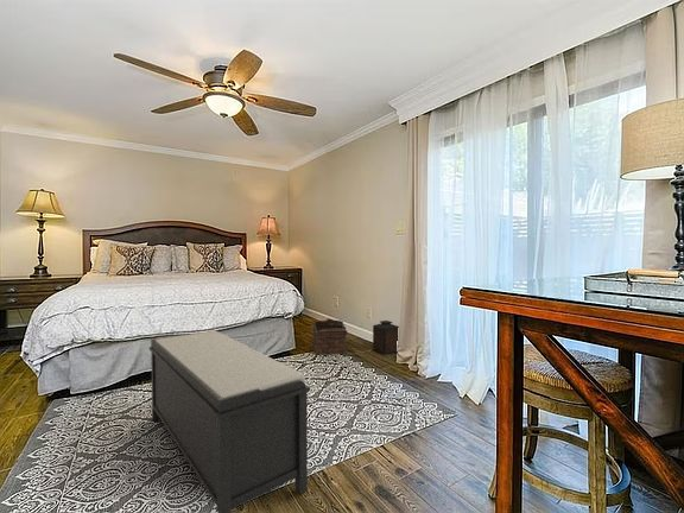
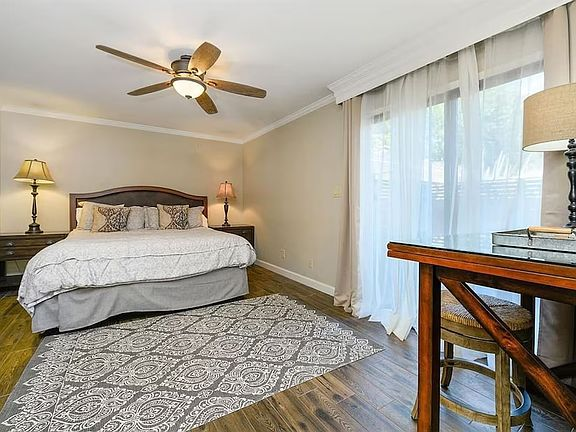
- basket (331, 334)
- lantern (386, 336)
- bench (216, 401)
